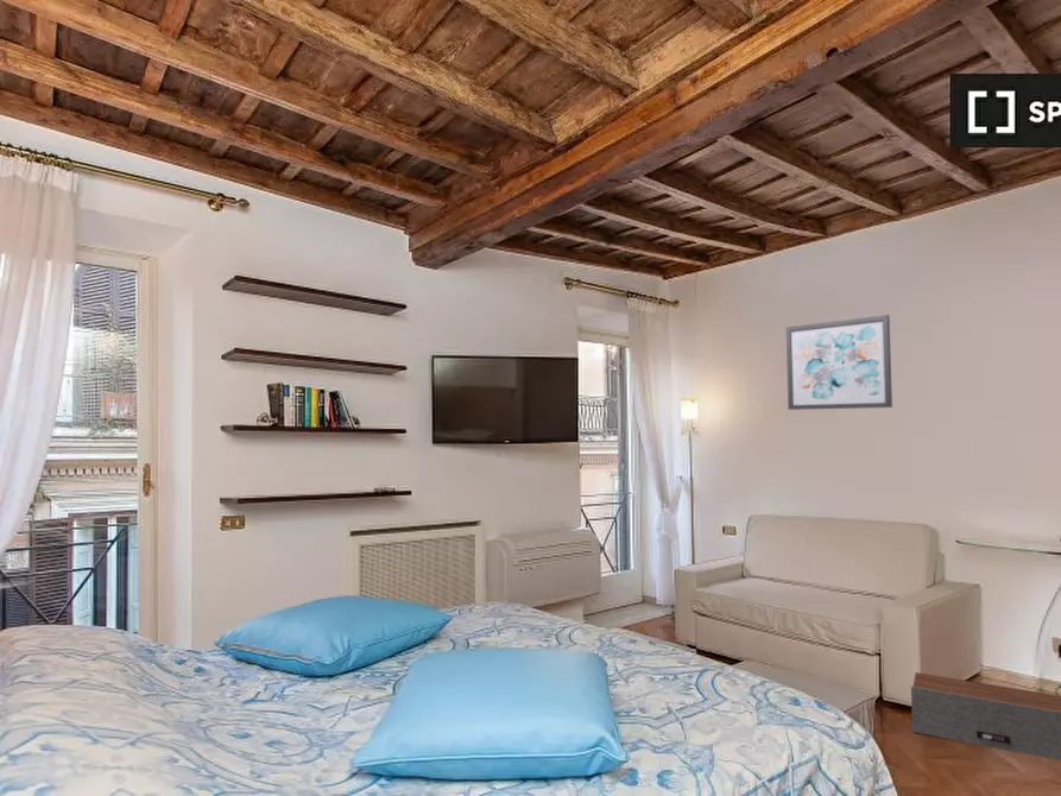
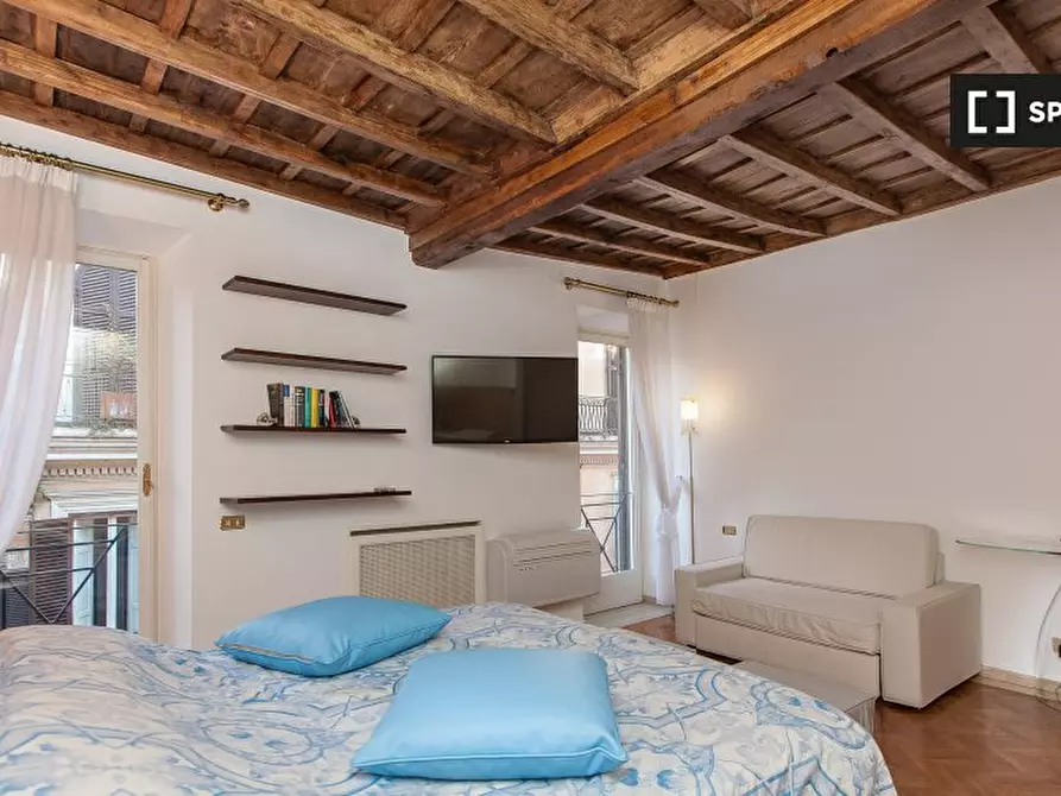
- wall art (835, 365)
- speaker (987, 714)
